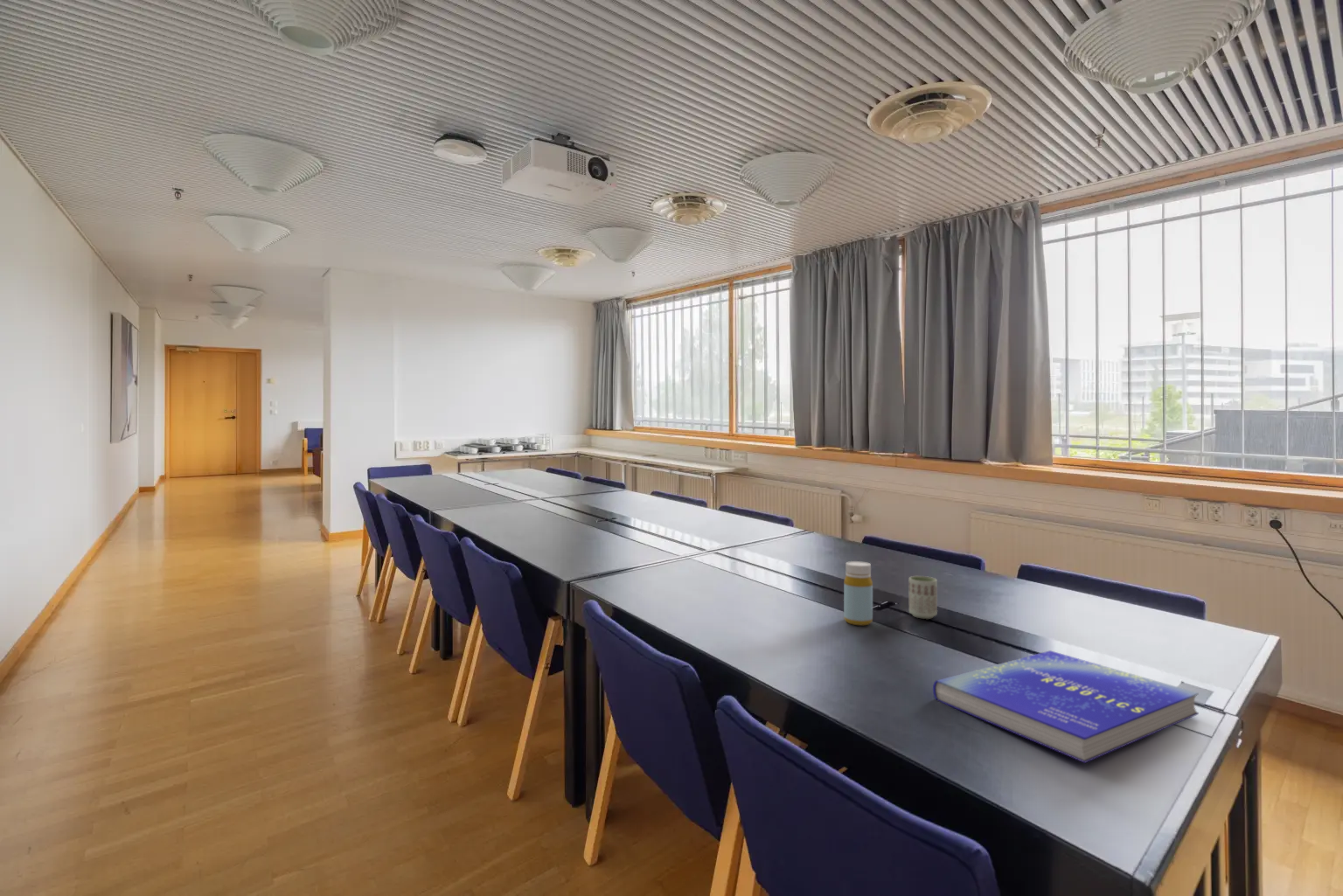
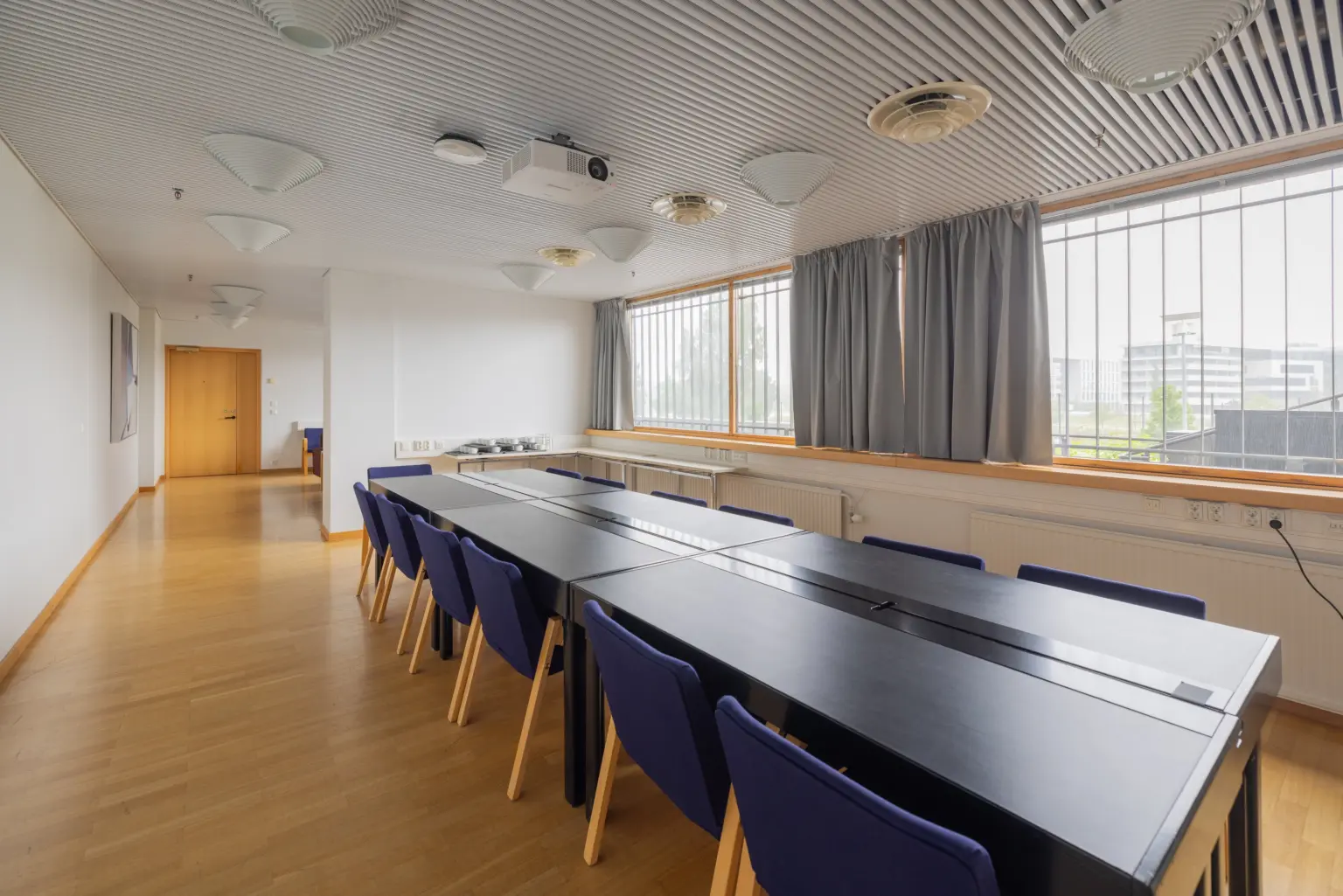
- bottle (858, 593)
- cup (922, 597)
- book (1061, 696)
